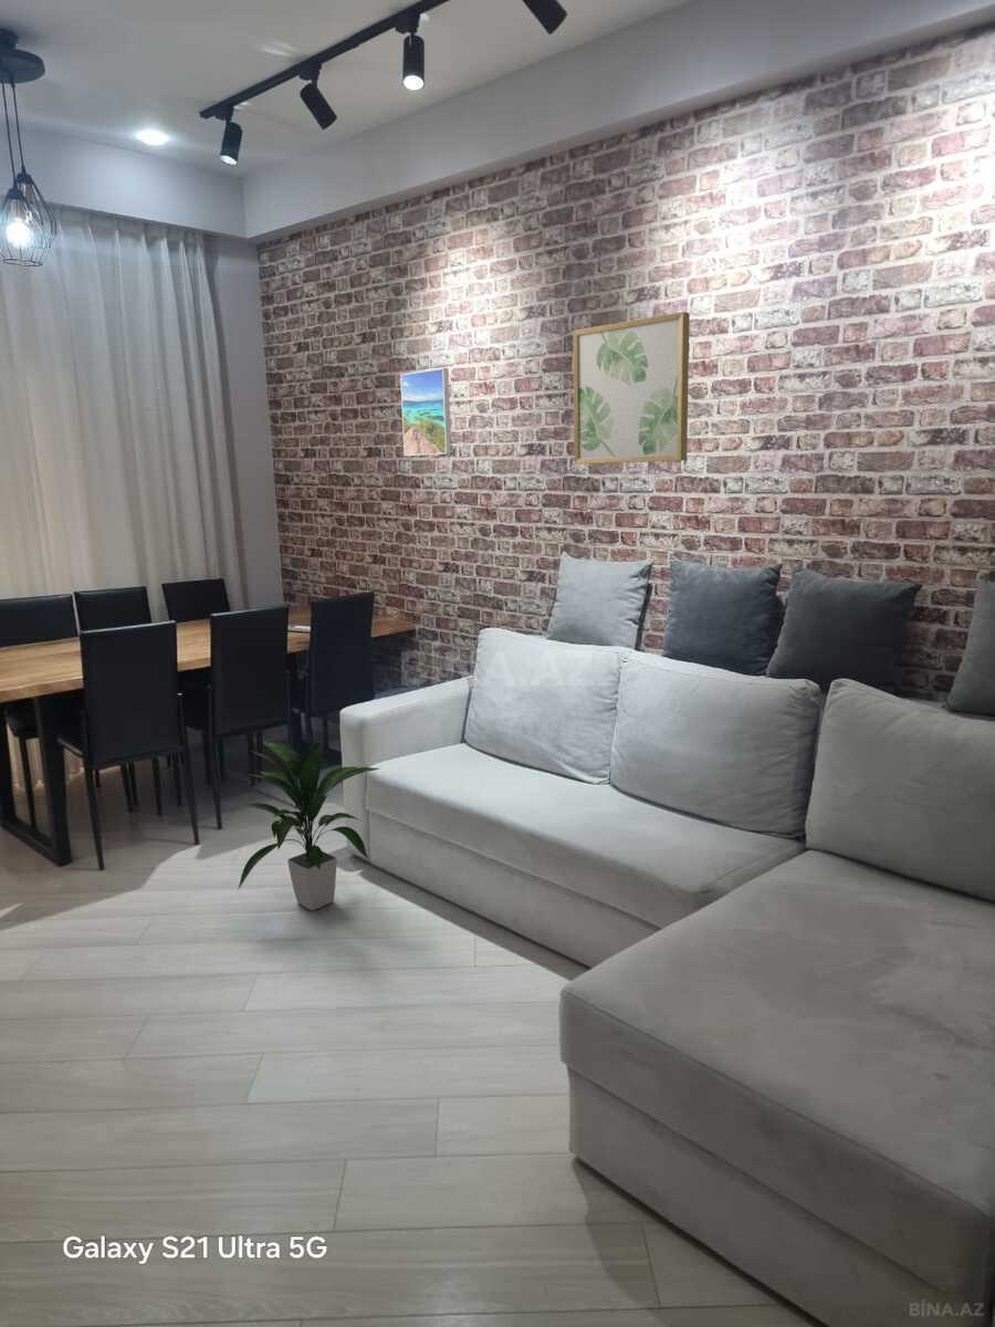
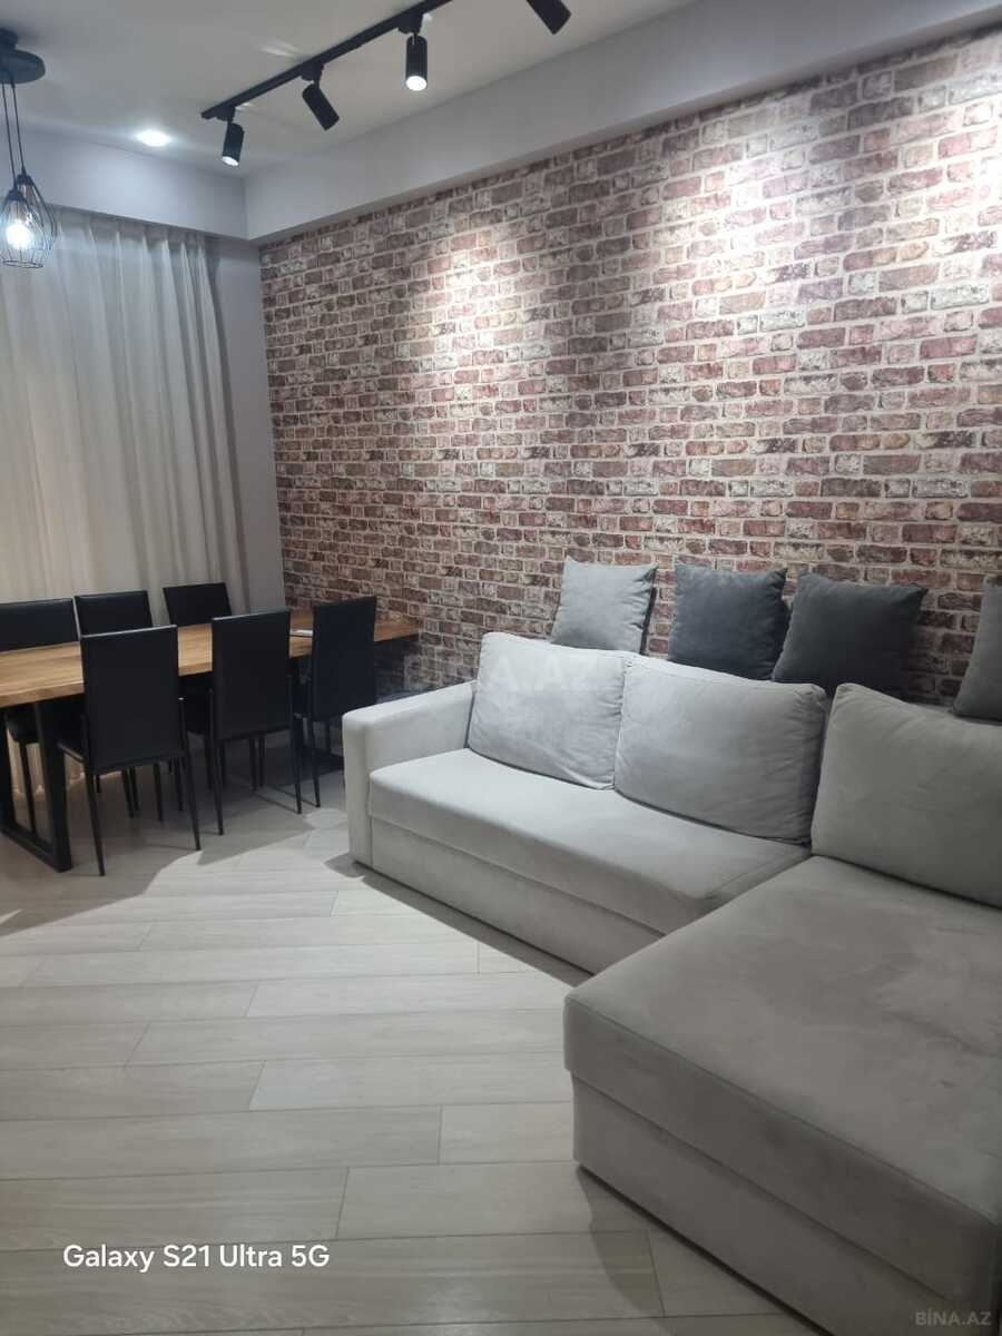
- indoor plant (302, 819)
- wall art (628, 393)
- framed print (425, 412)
